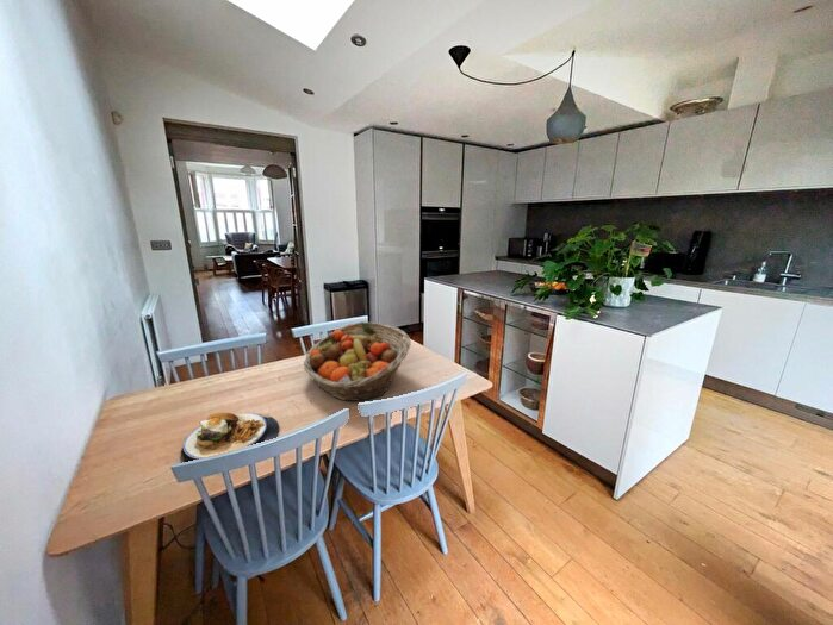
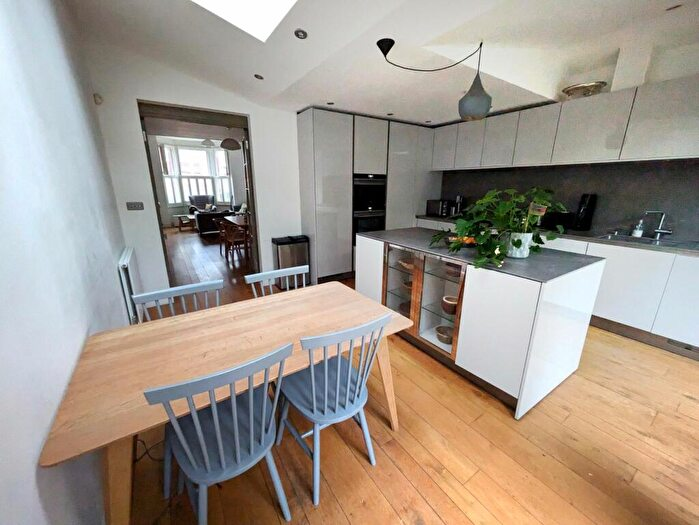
- plate (231, 427)
- fruit basket (356, 357)
